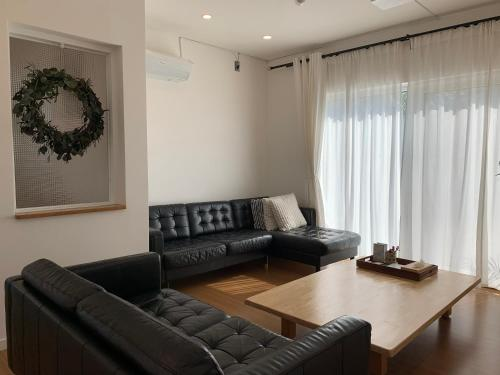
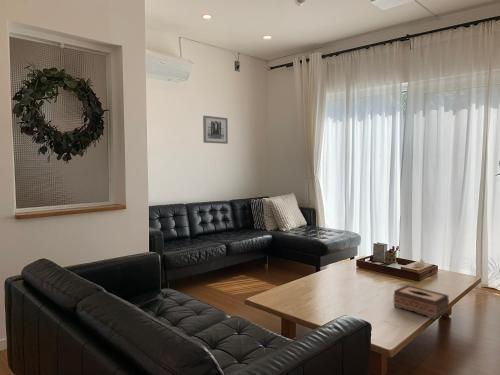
+ wall art (215, 130)
+ tissue box (420, 301)
